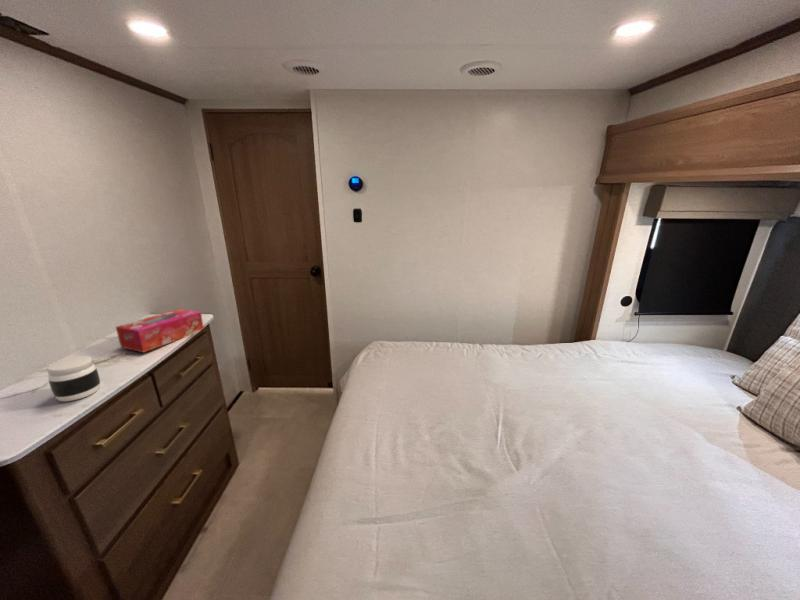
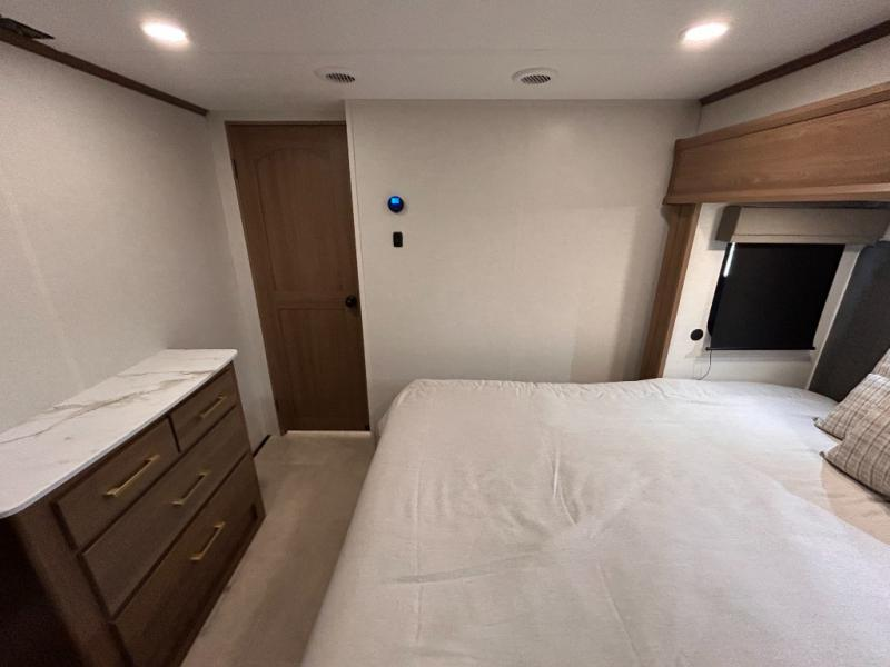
- jar (74, 377)
- tissue box (163, 328)
